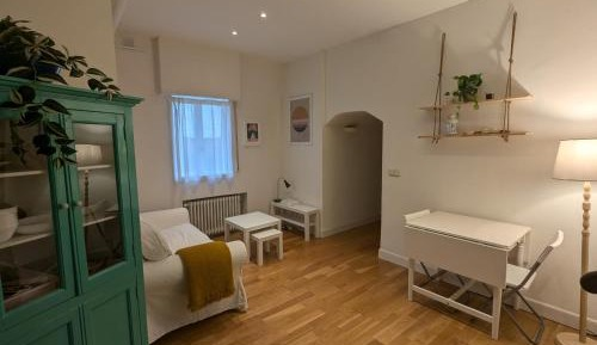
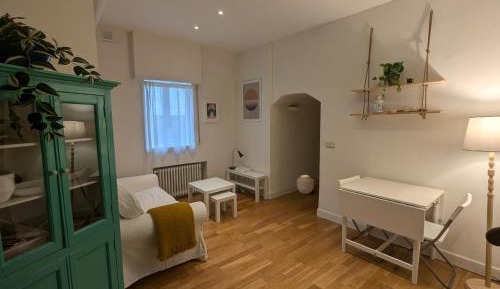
+ woven basket (305, 184)
